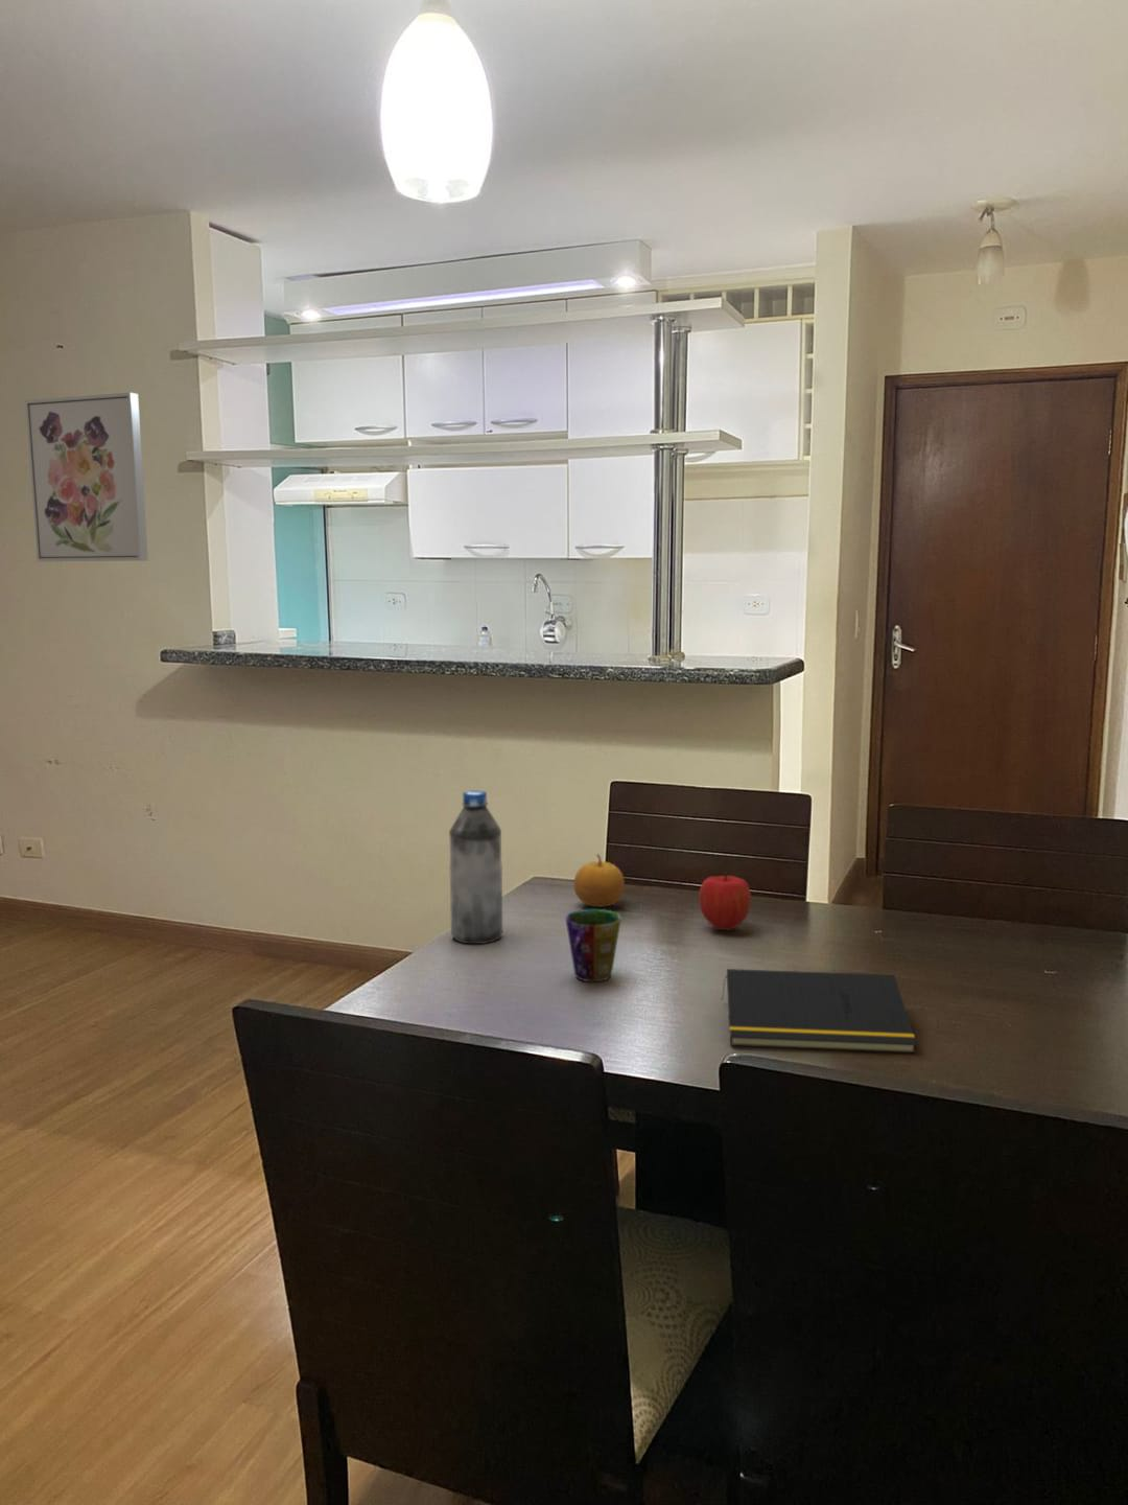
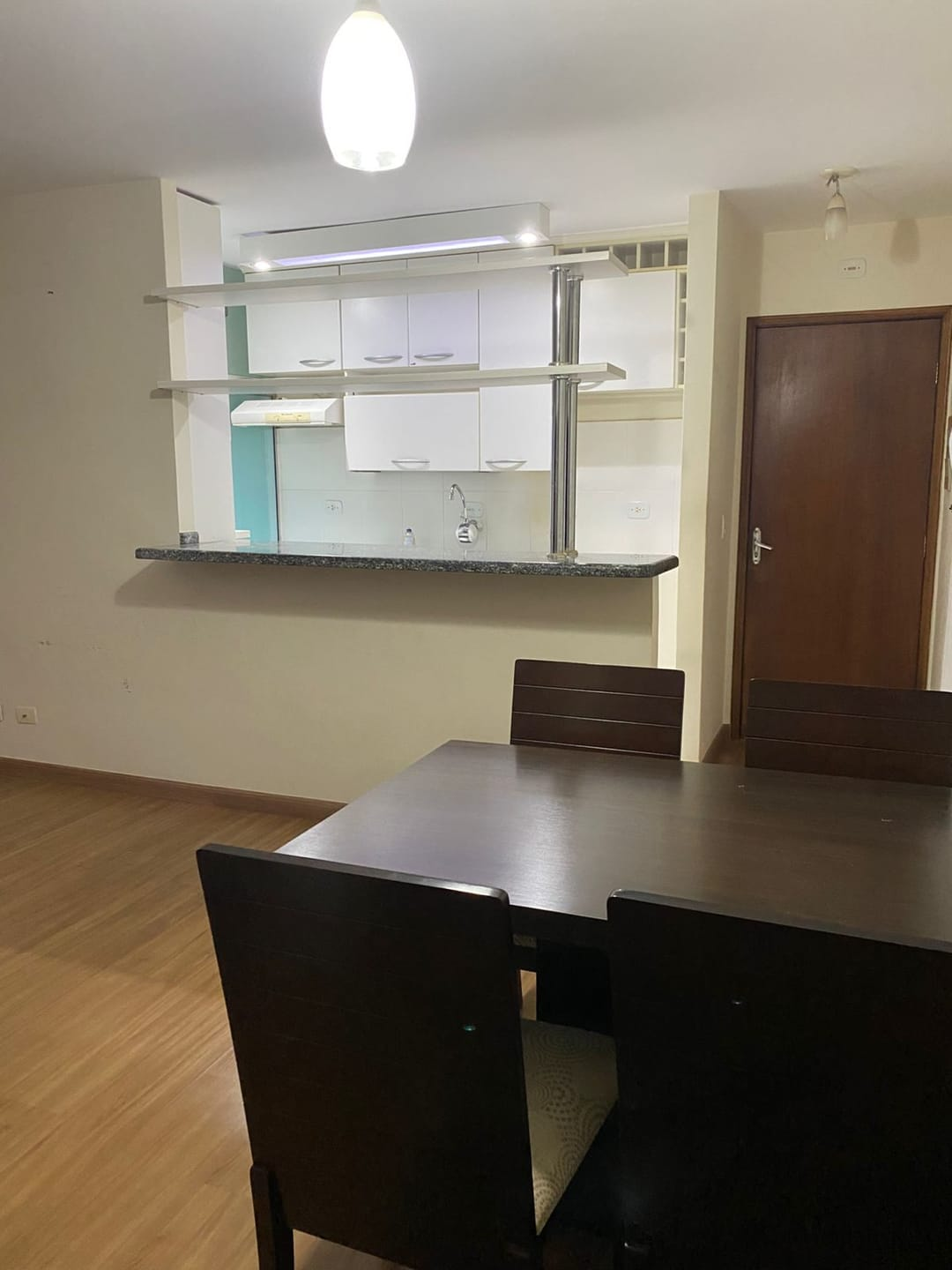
- notepad (815, 1008)
- fruit (598, 879)
- wall art (85, 480)
- cup (590, 949)
- fruit (725, 899)
- water bottle (475, 864)
